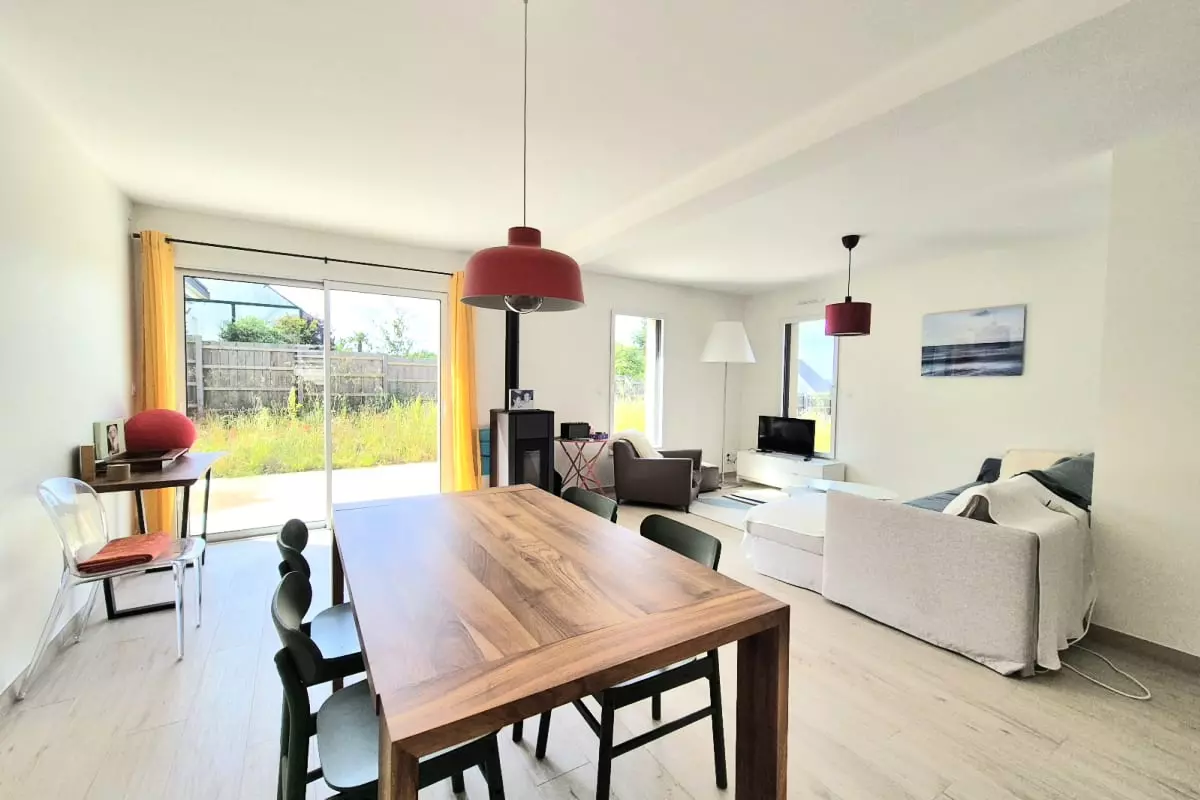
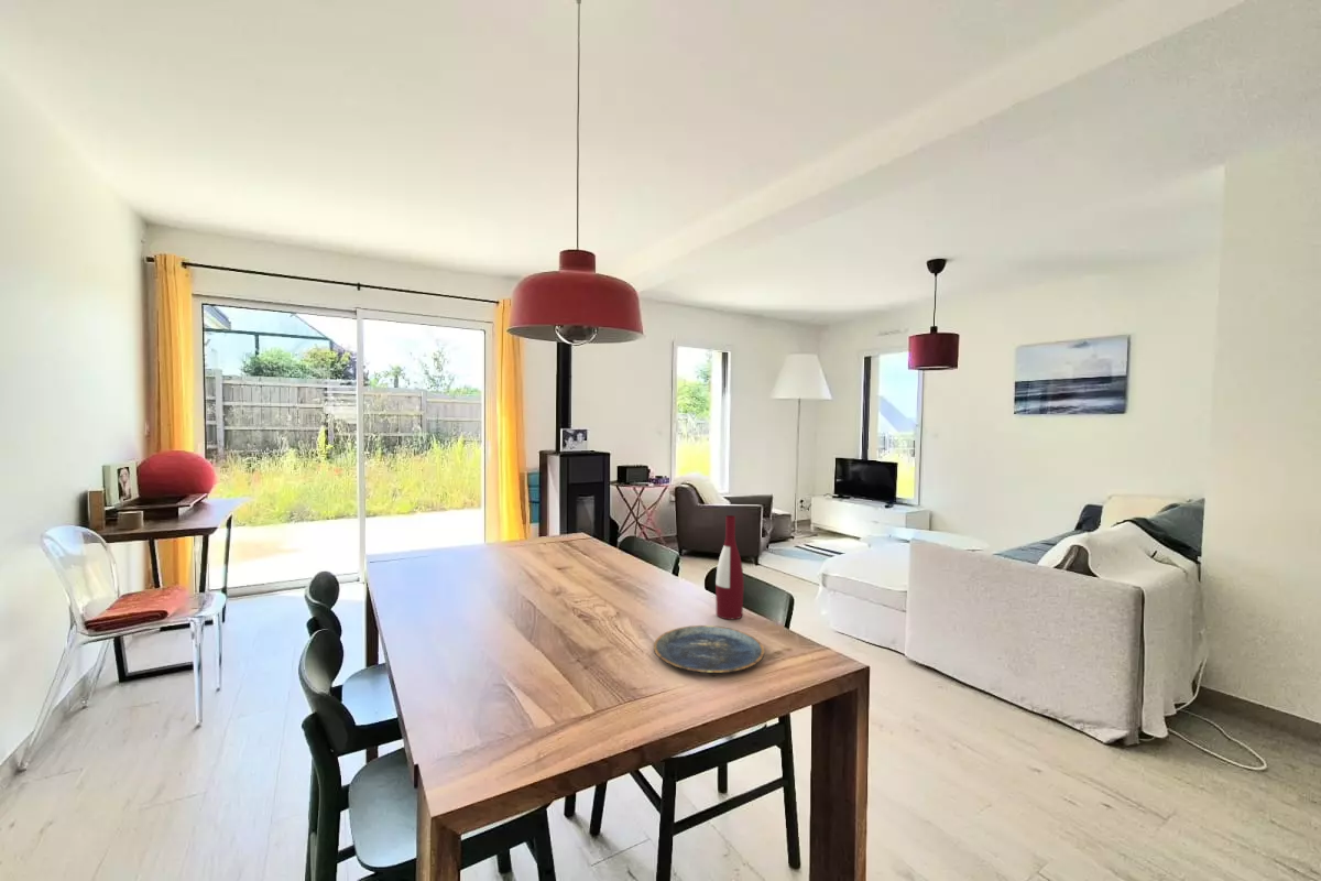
+ plate (708, 649)
+ alcohol (730, 565)
